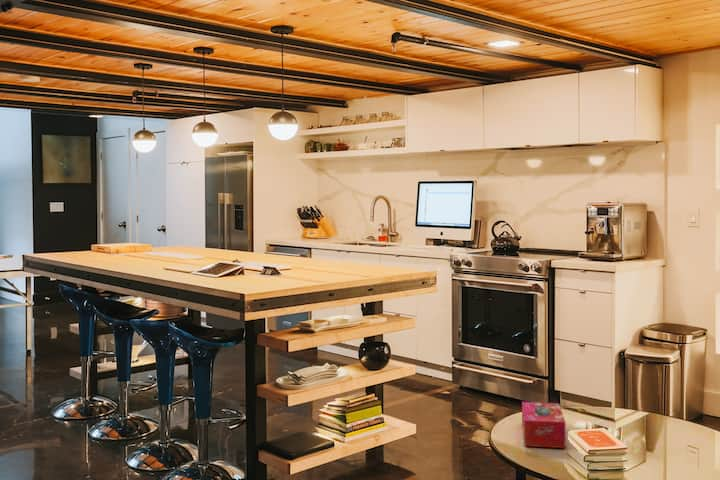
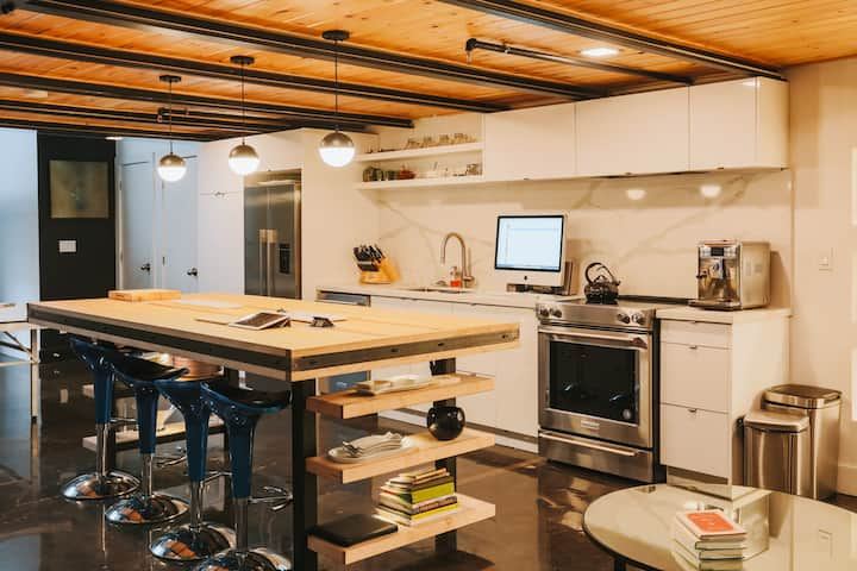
- tissue box (542, 423)
